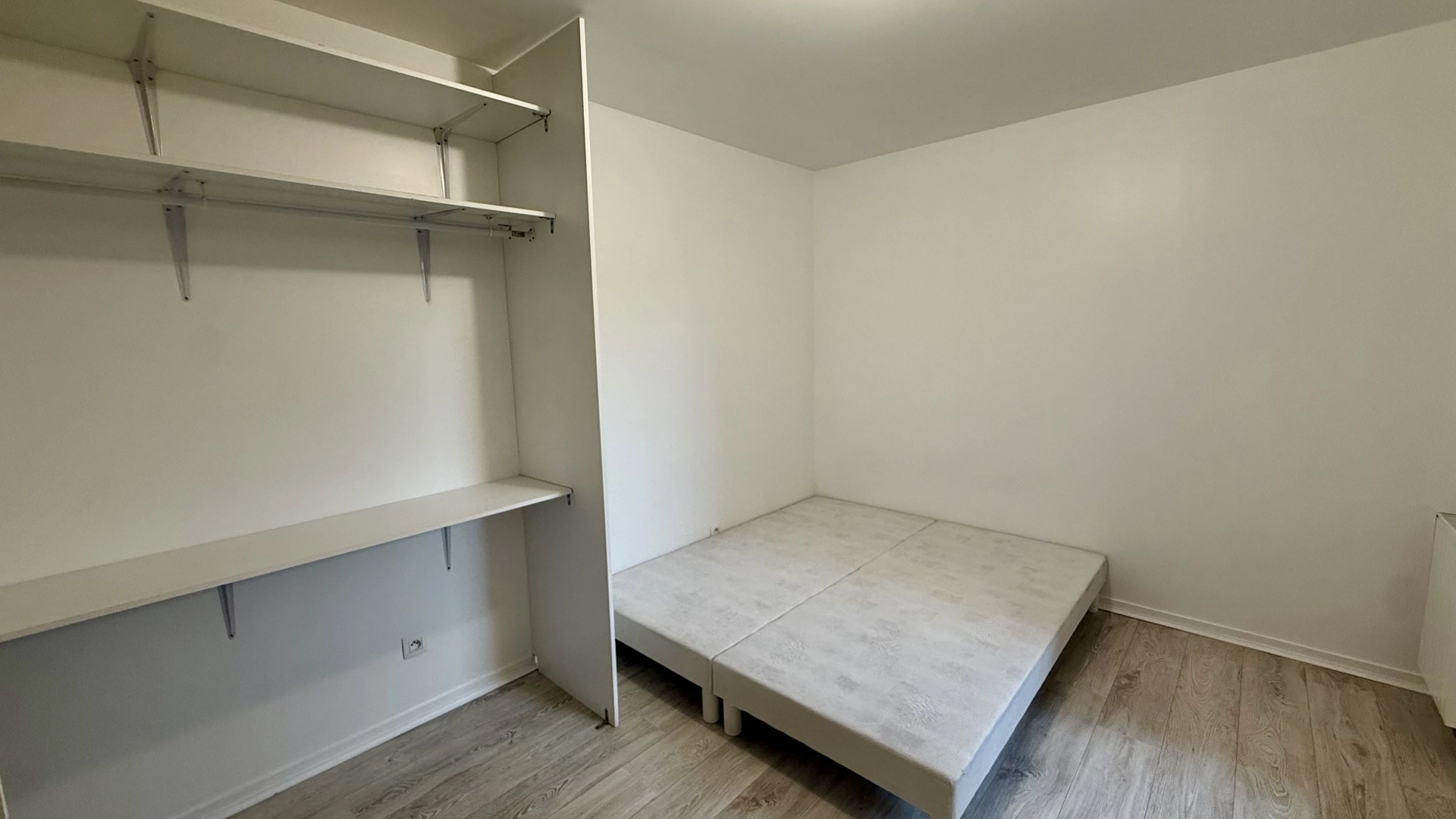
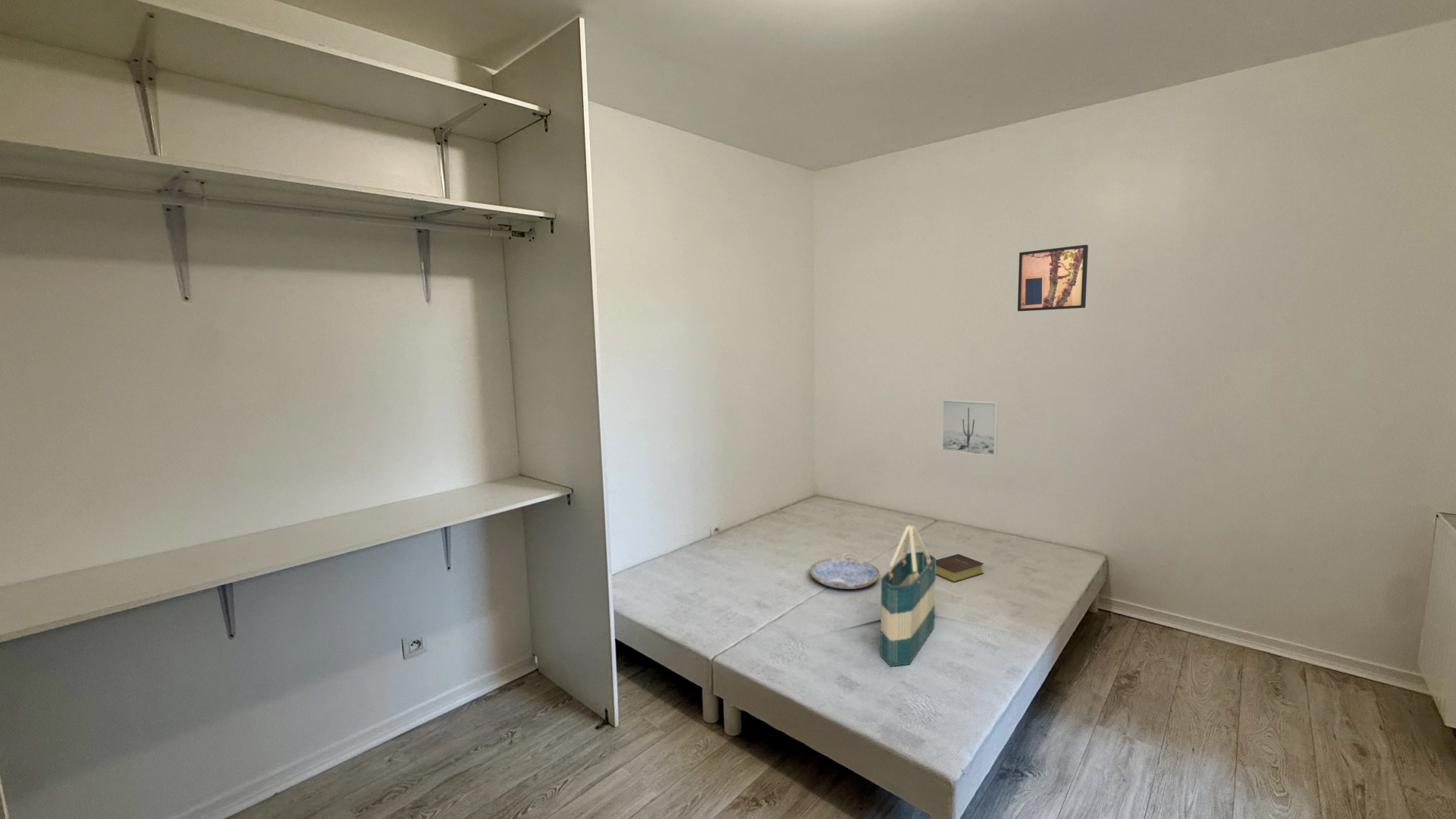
+ wall art (969, 427)
+ tote bag (909, 584)
+ wall art (1051, 279)
+ serving tray (844, 572)
+ bible (956, 567)
